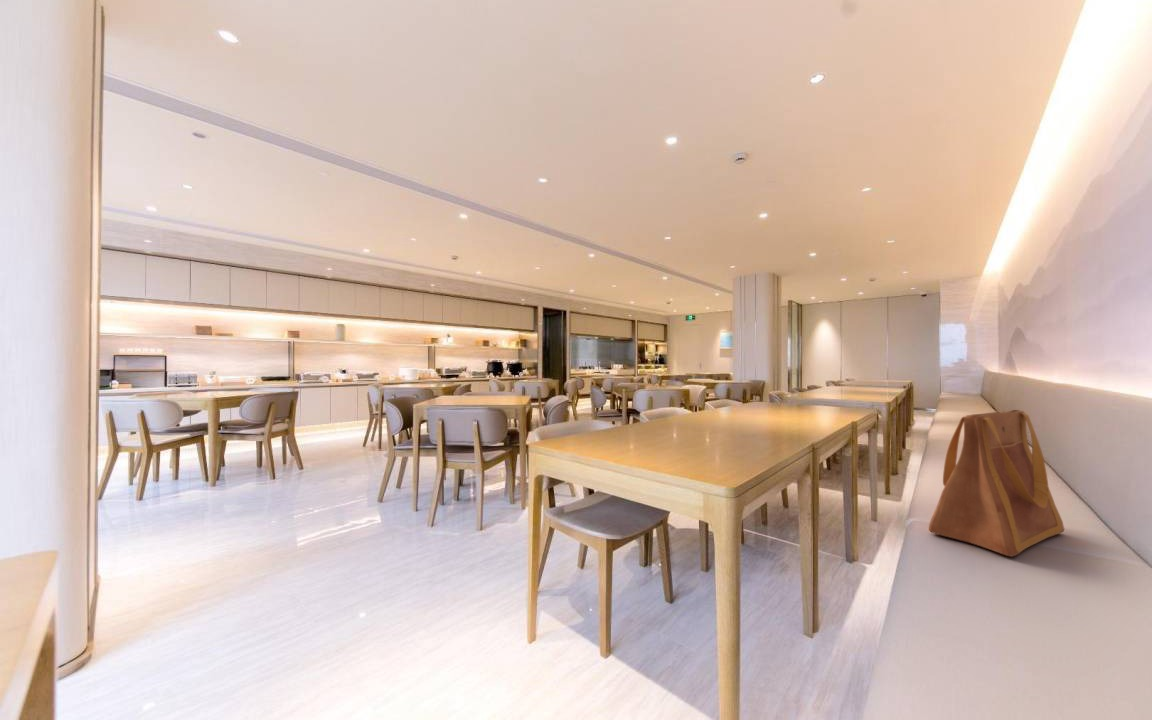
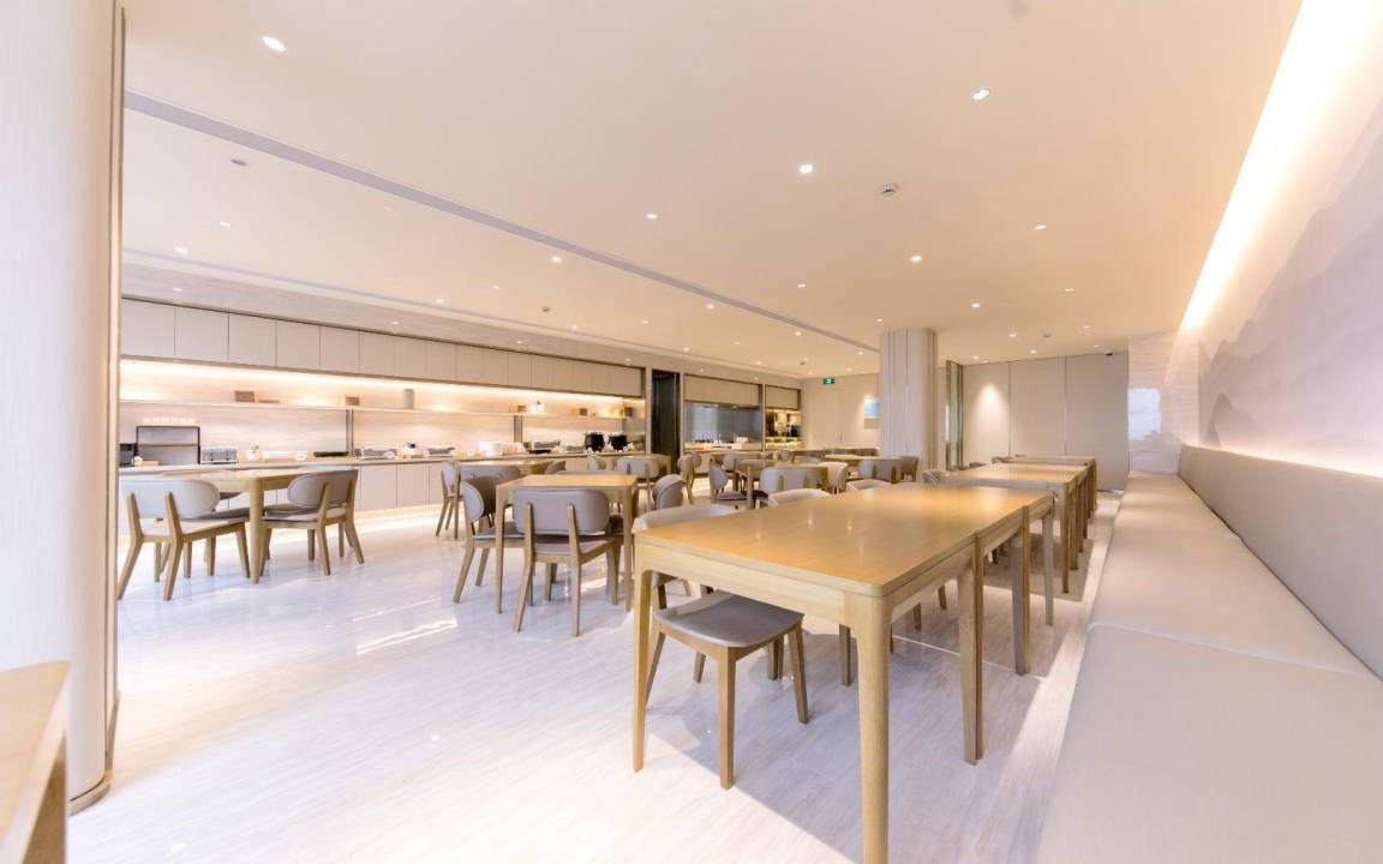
- tote bag (996, 473)
